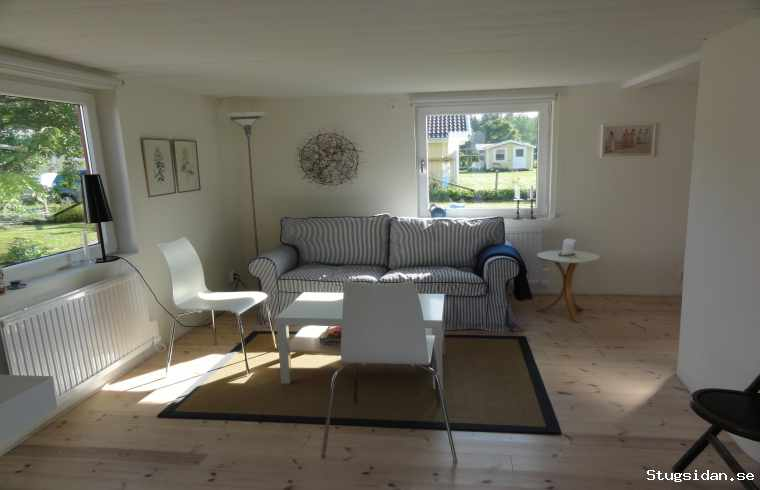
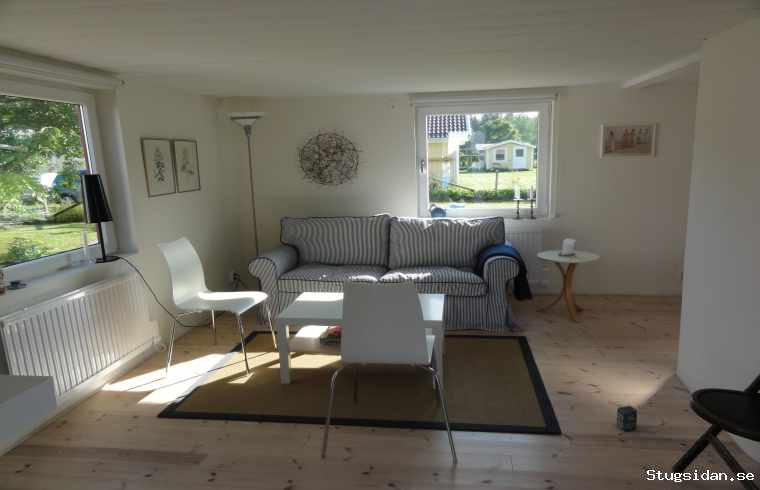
+ box (626, 418)
